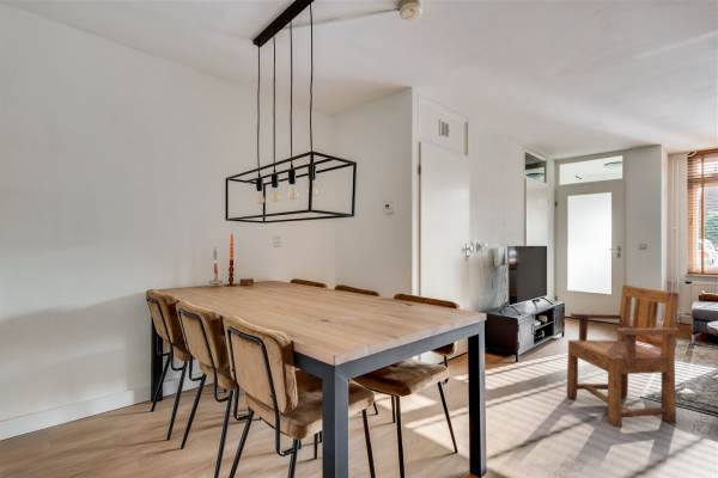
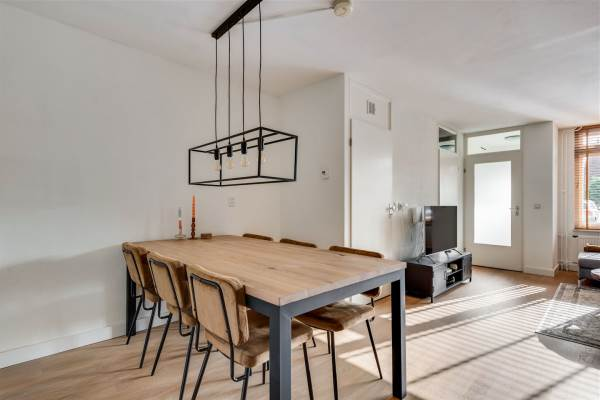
- armchair (620, 349)
